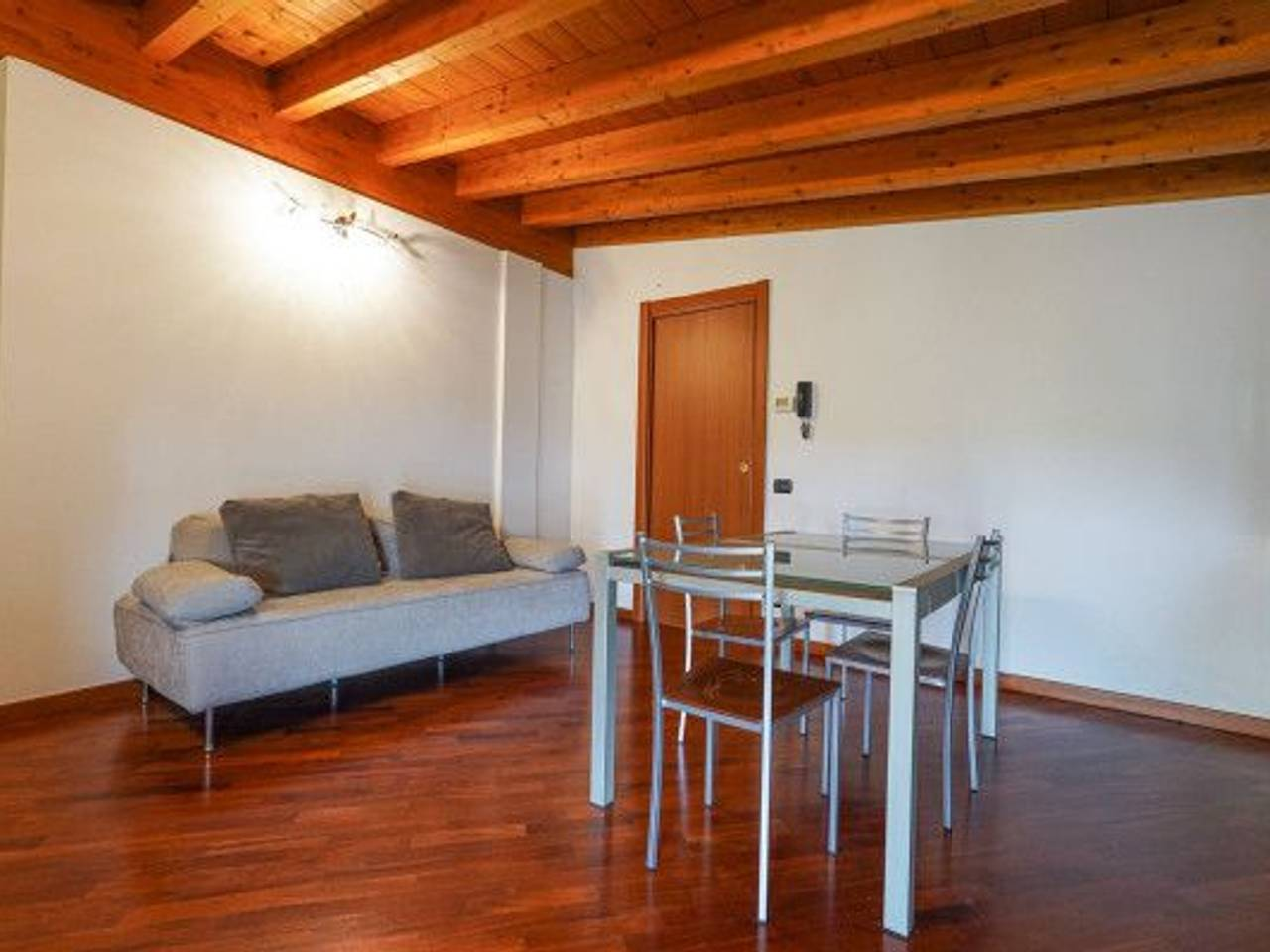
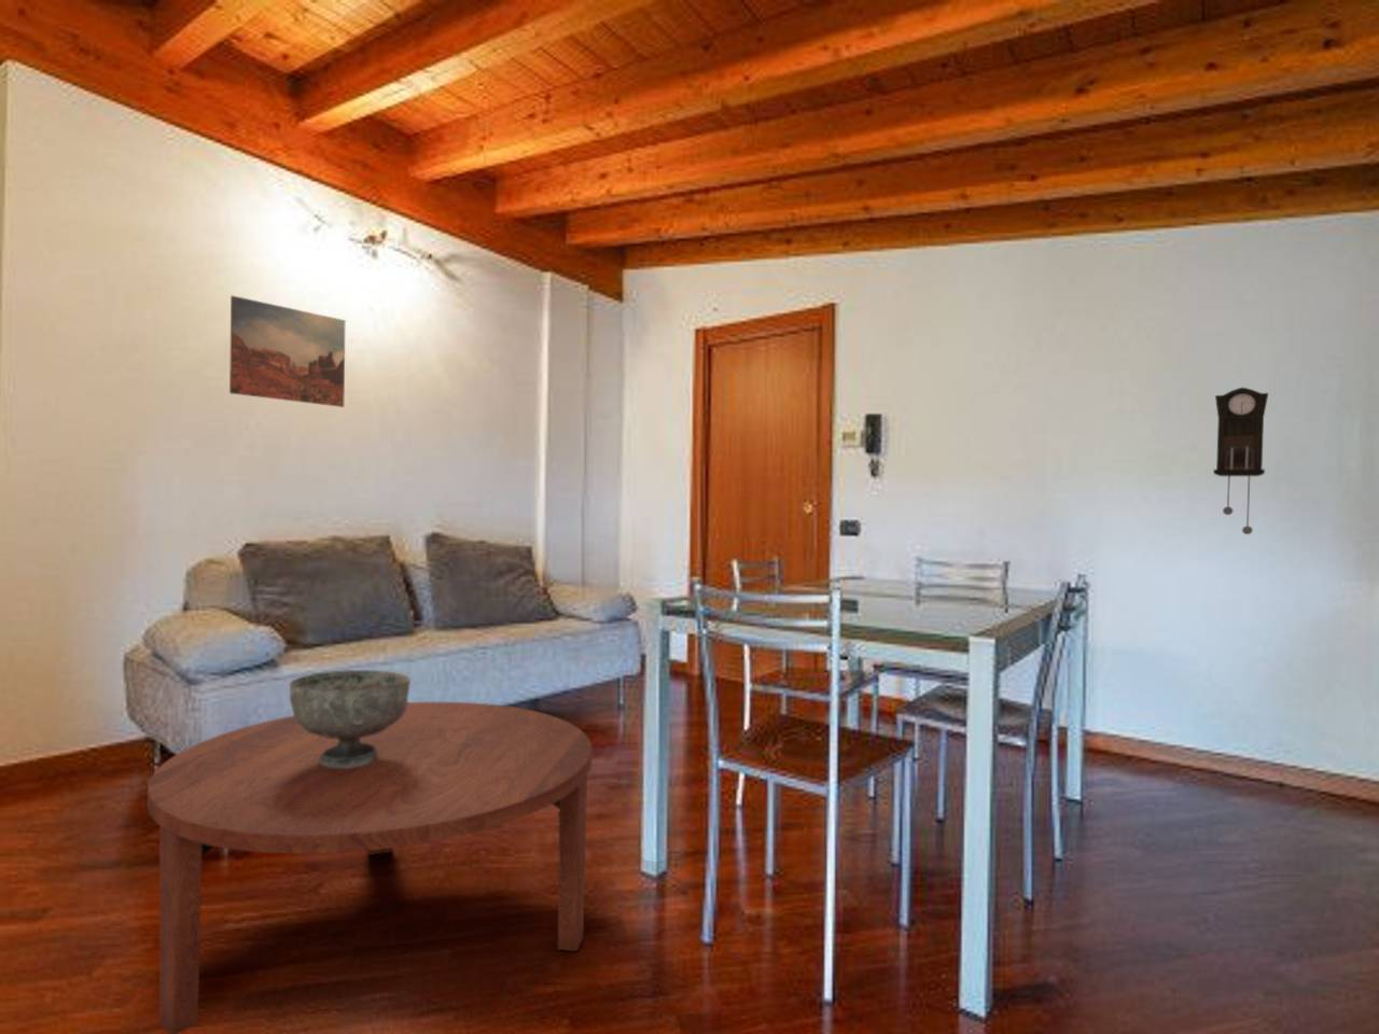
+ coffee table (388, 840)
+ wall art (290, 354)
+ pendulum clock (1239, 462)
+ decorative bowl (350, 716)
